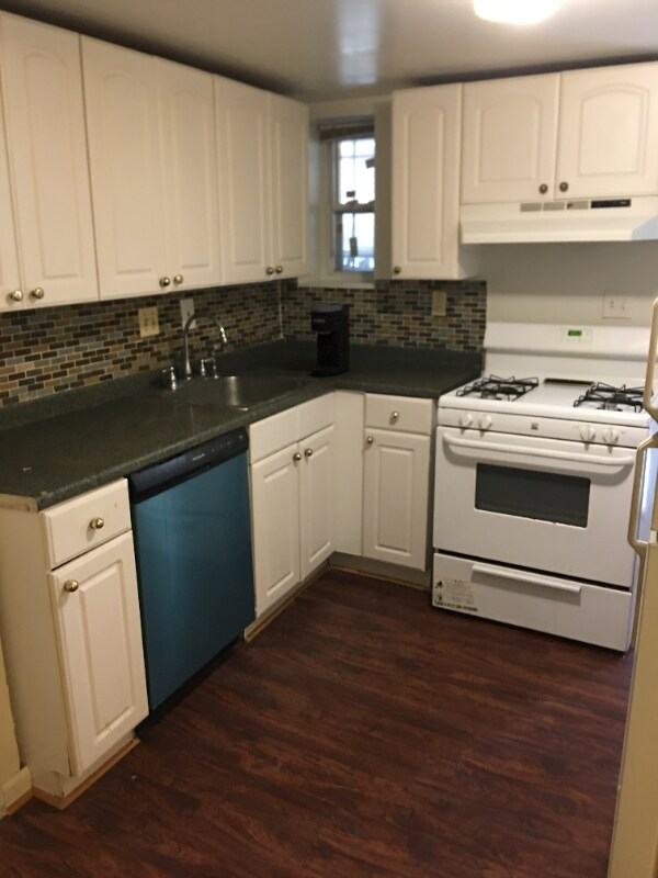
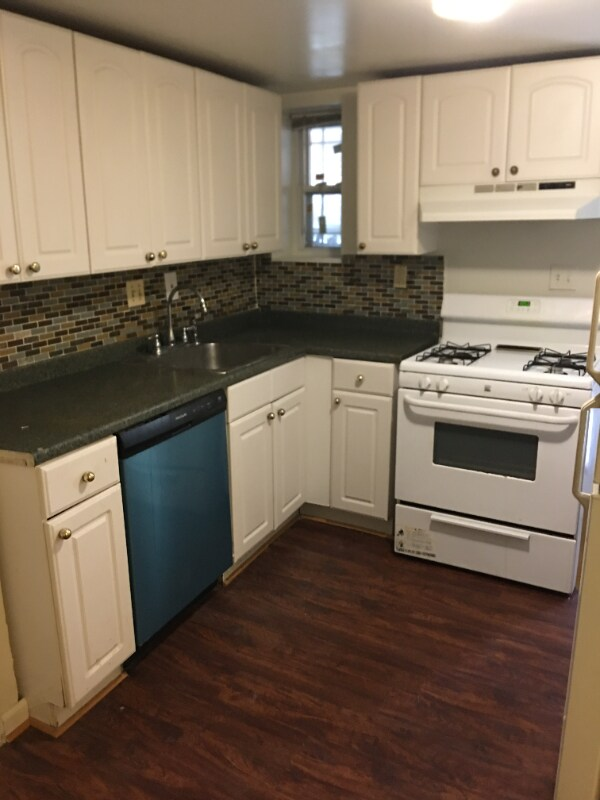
- coffee maker (330, 338)
